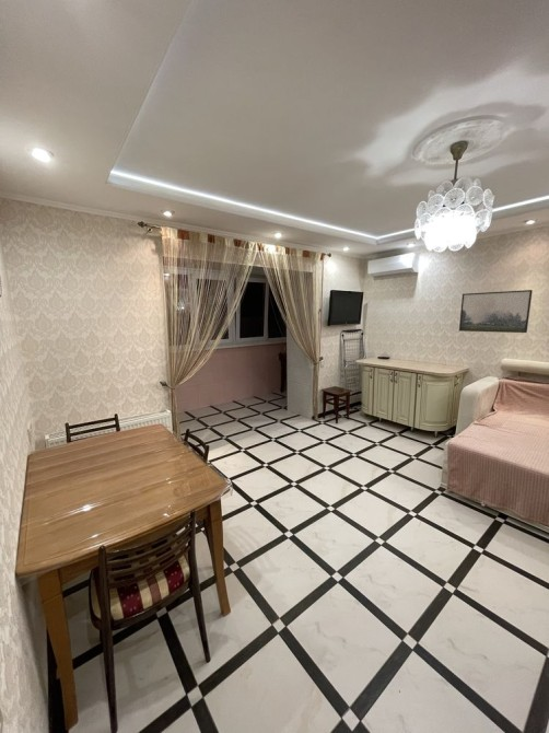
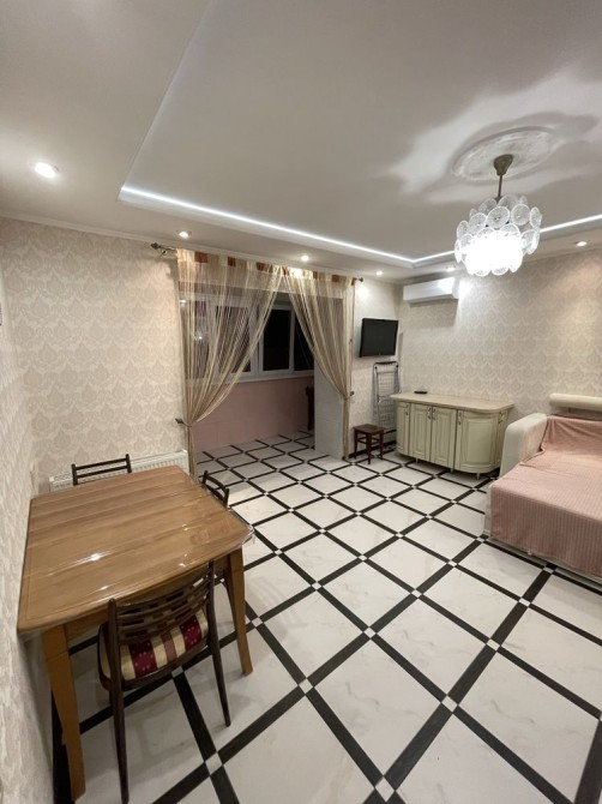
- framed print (492, 312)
